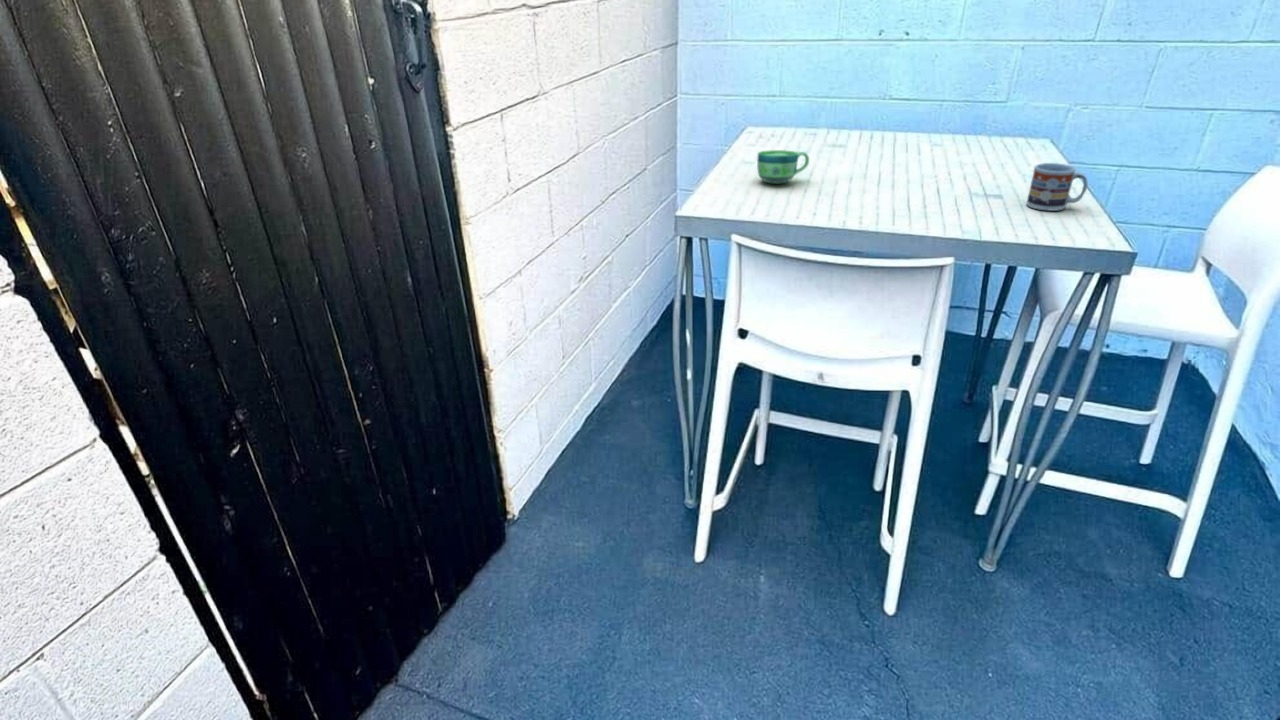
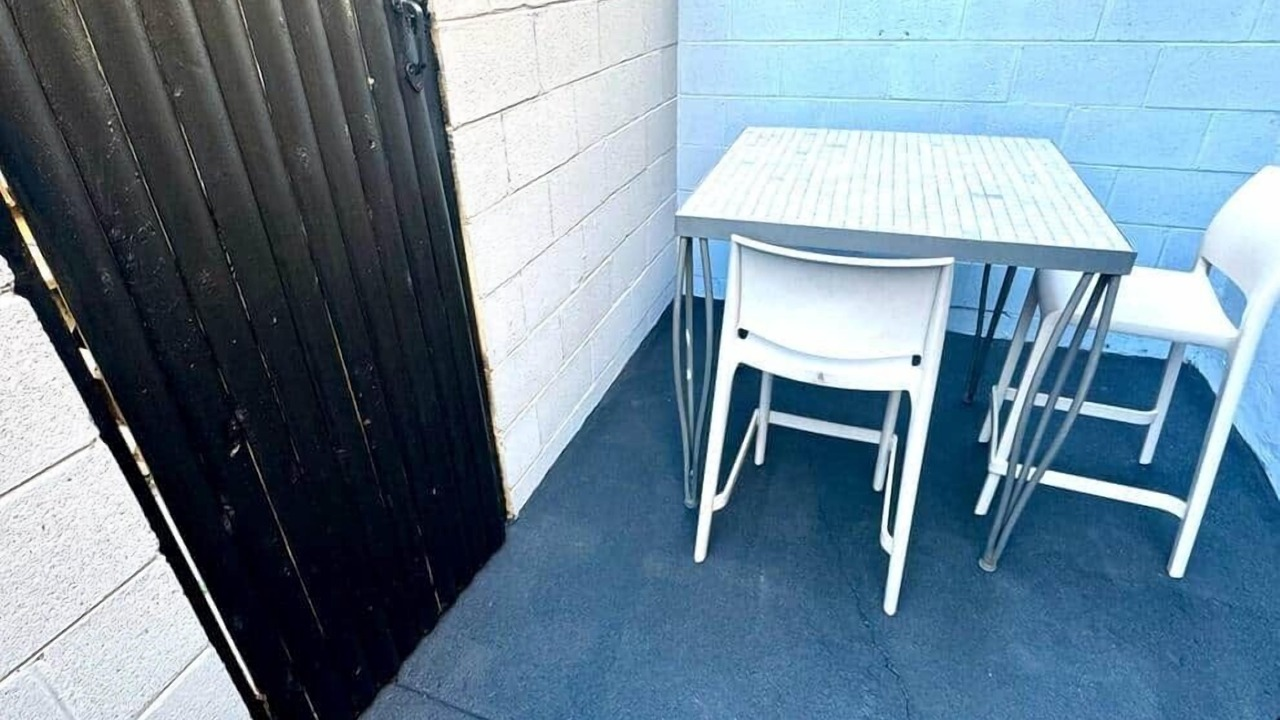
- cup (1057, 187)
- cup (782, 165)
